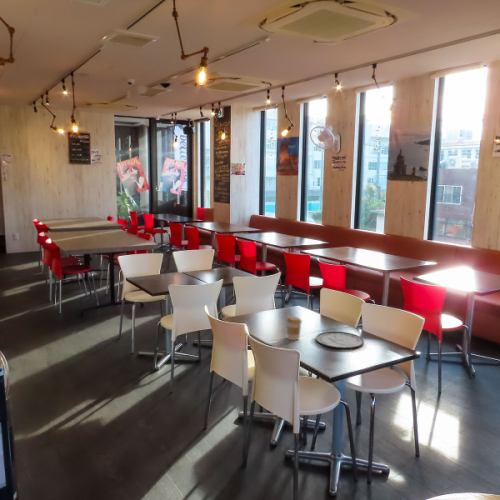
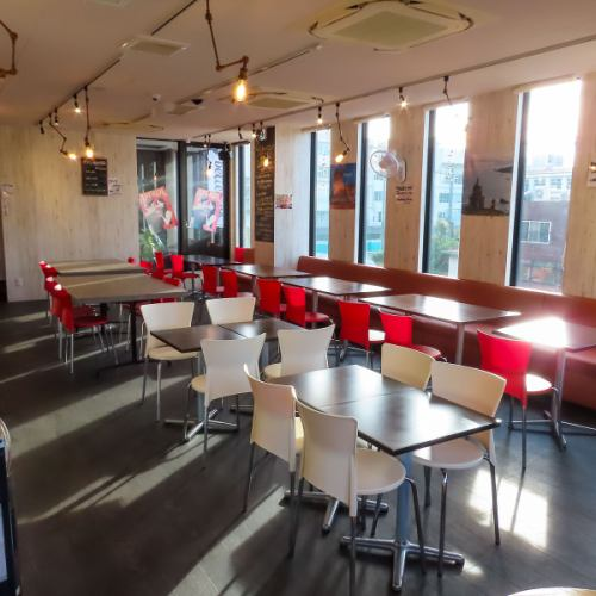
- coffee cup (293, 328)
- plate (339, 340)
